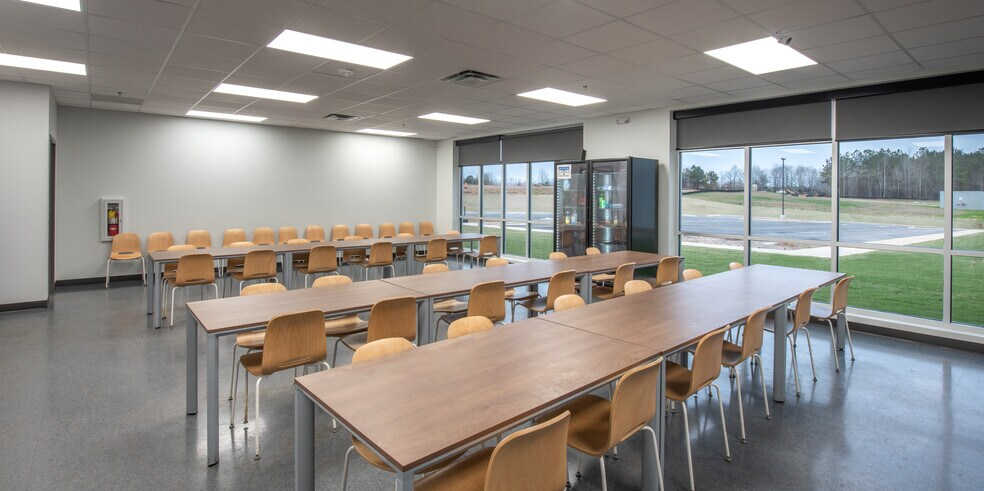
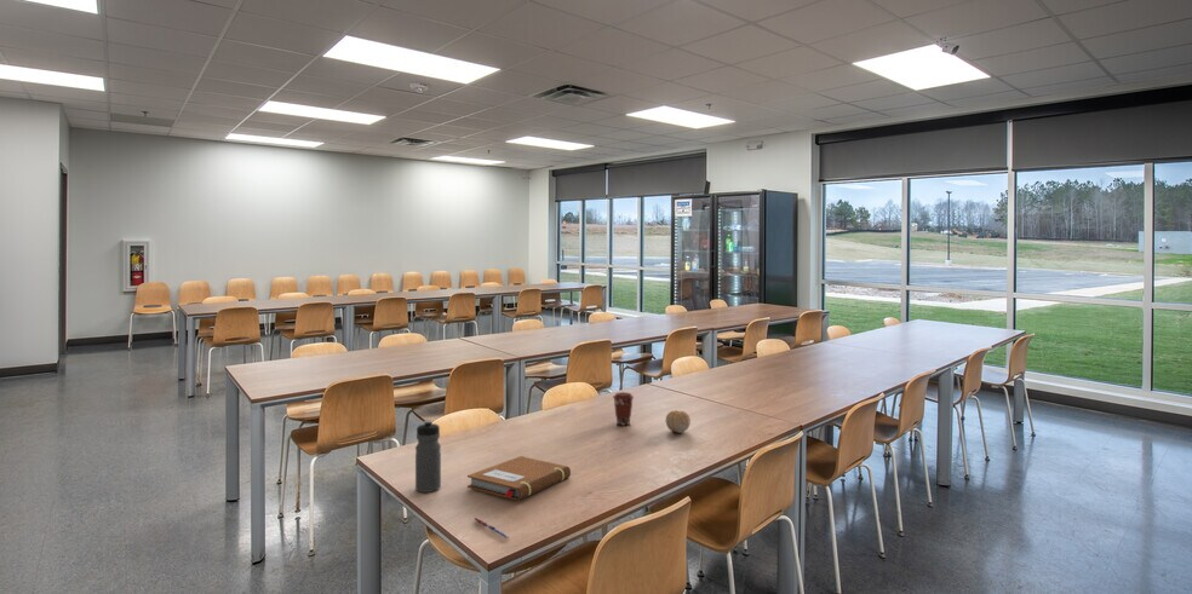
+ notebook (518, 477)
+ coffee cup (623, 408)
+ water bottle (428, 454)
+ pen (491, 526)
+ fruit (677, 421)
